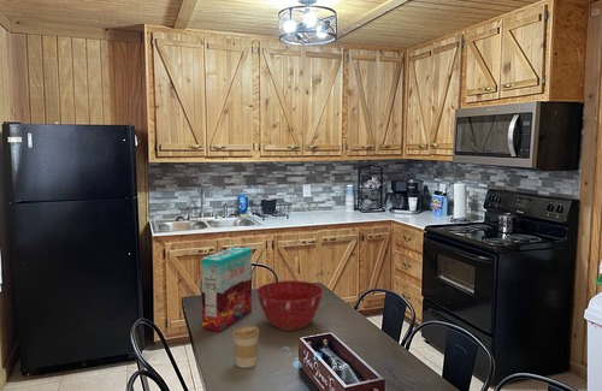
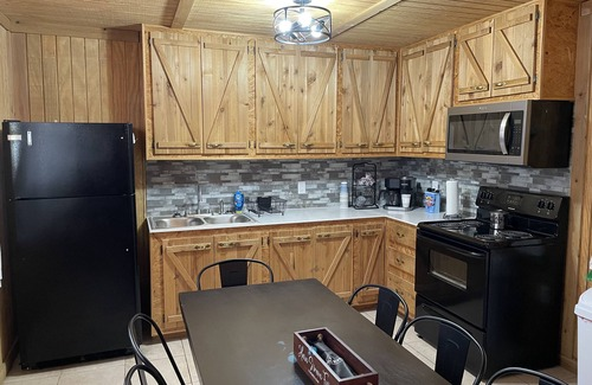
- cereal box (228, 286)
- mixing bowl (289, 307)
- coffee cup (246, 345)
